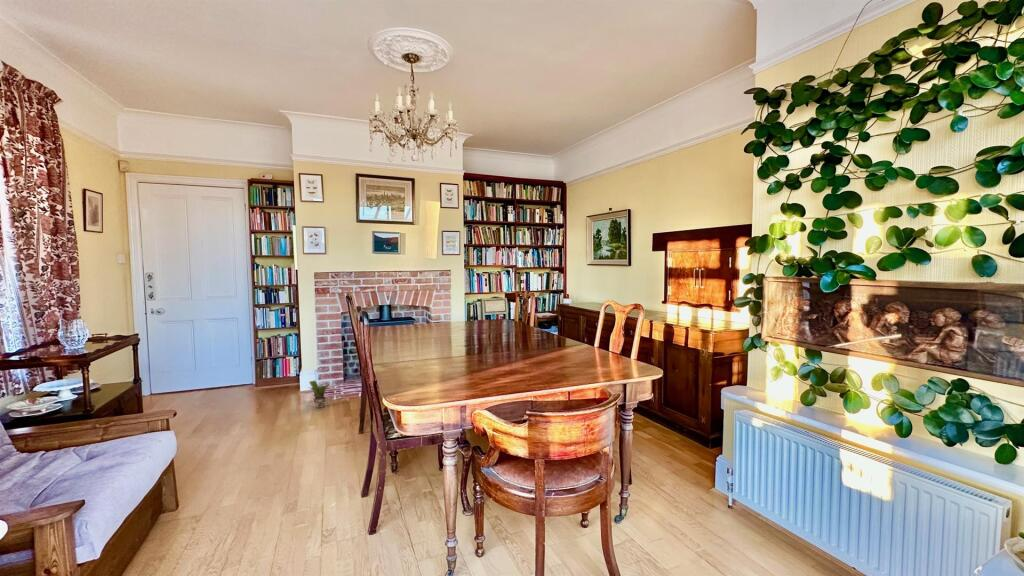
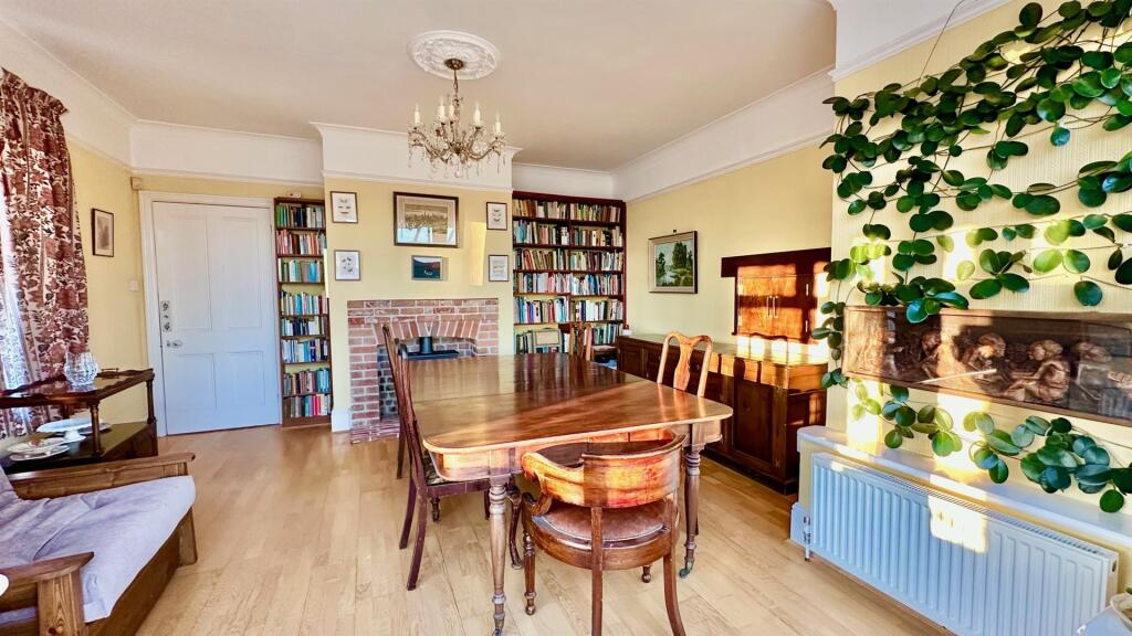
- potted plant (318, 394)
